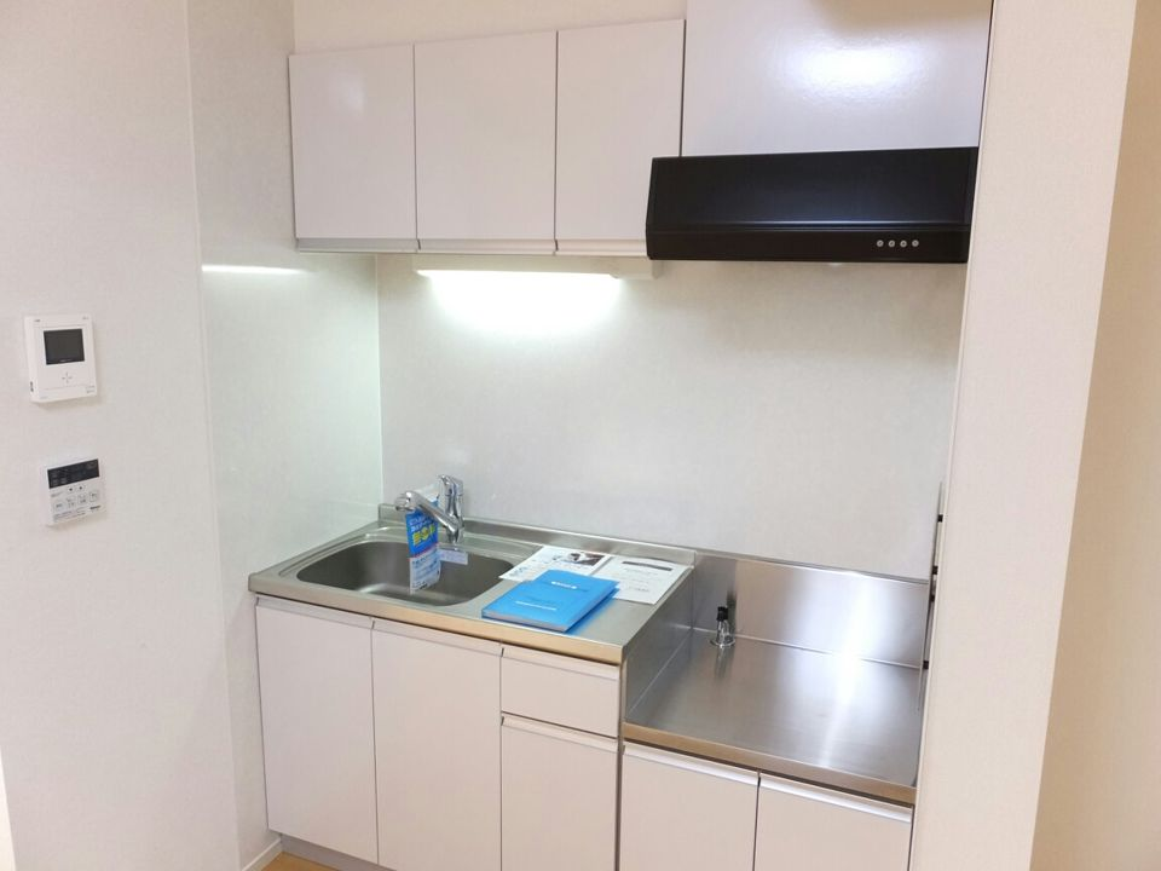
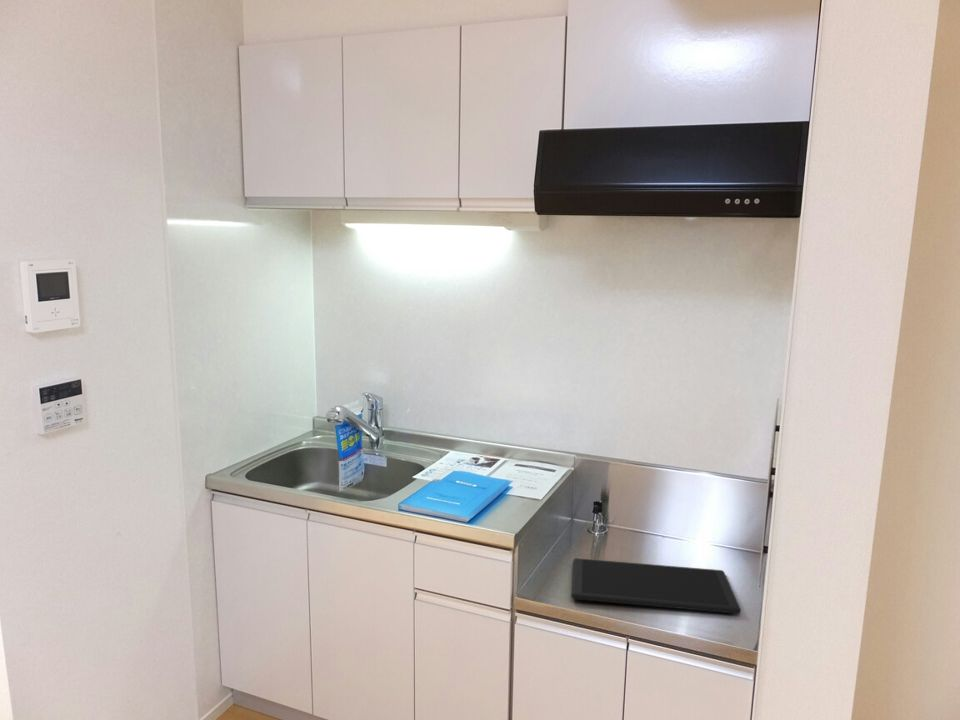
+ cutting board (650, 584)
